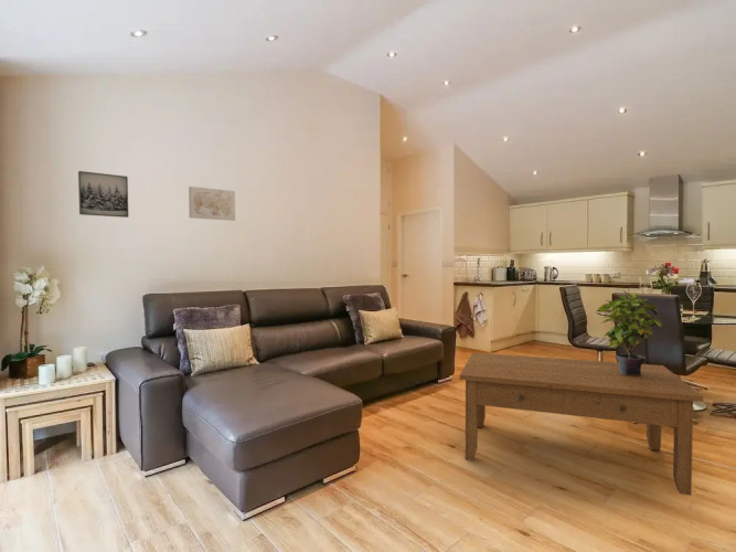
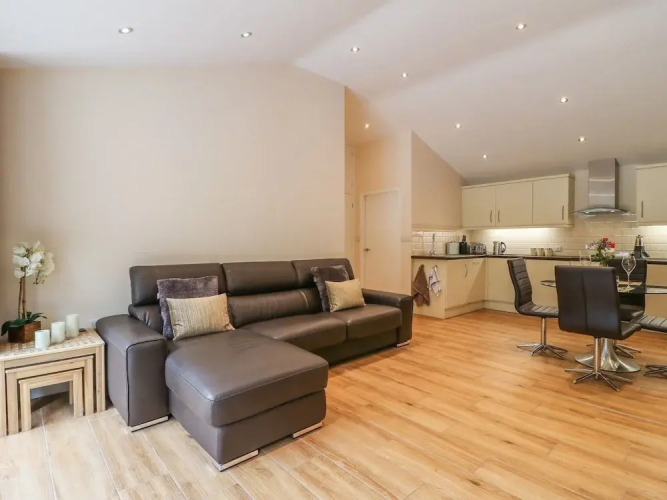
- wall art (104, 194)
- wall art (212, 203)
- potted plant (629, 331)
- coffee table (564, 412)
